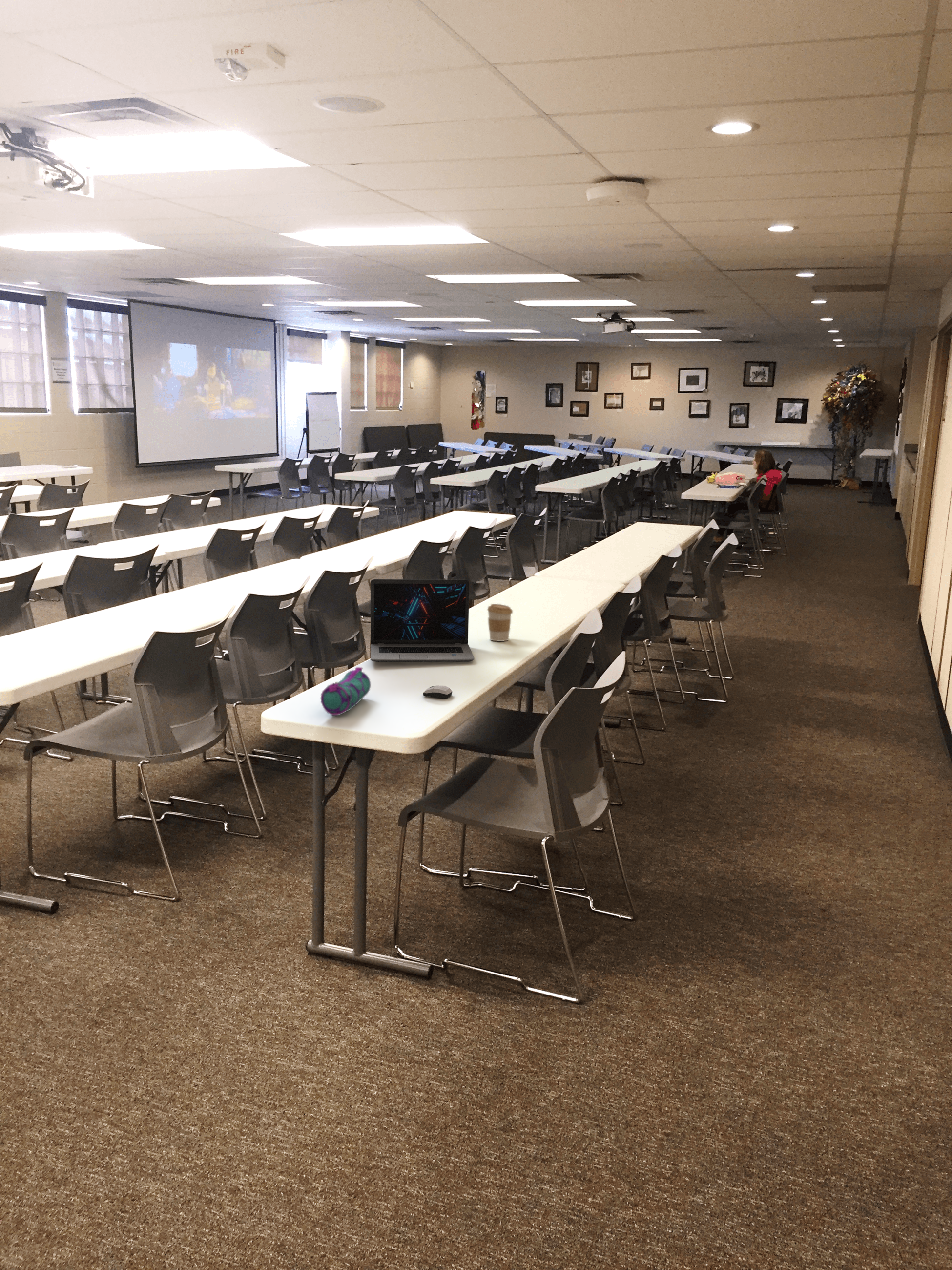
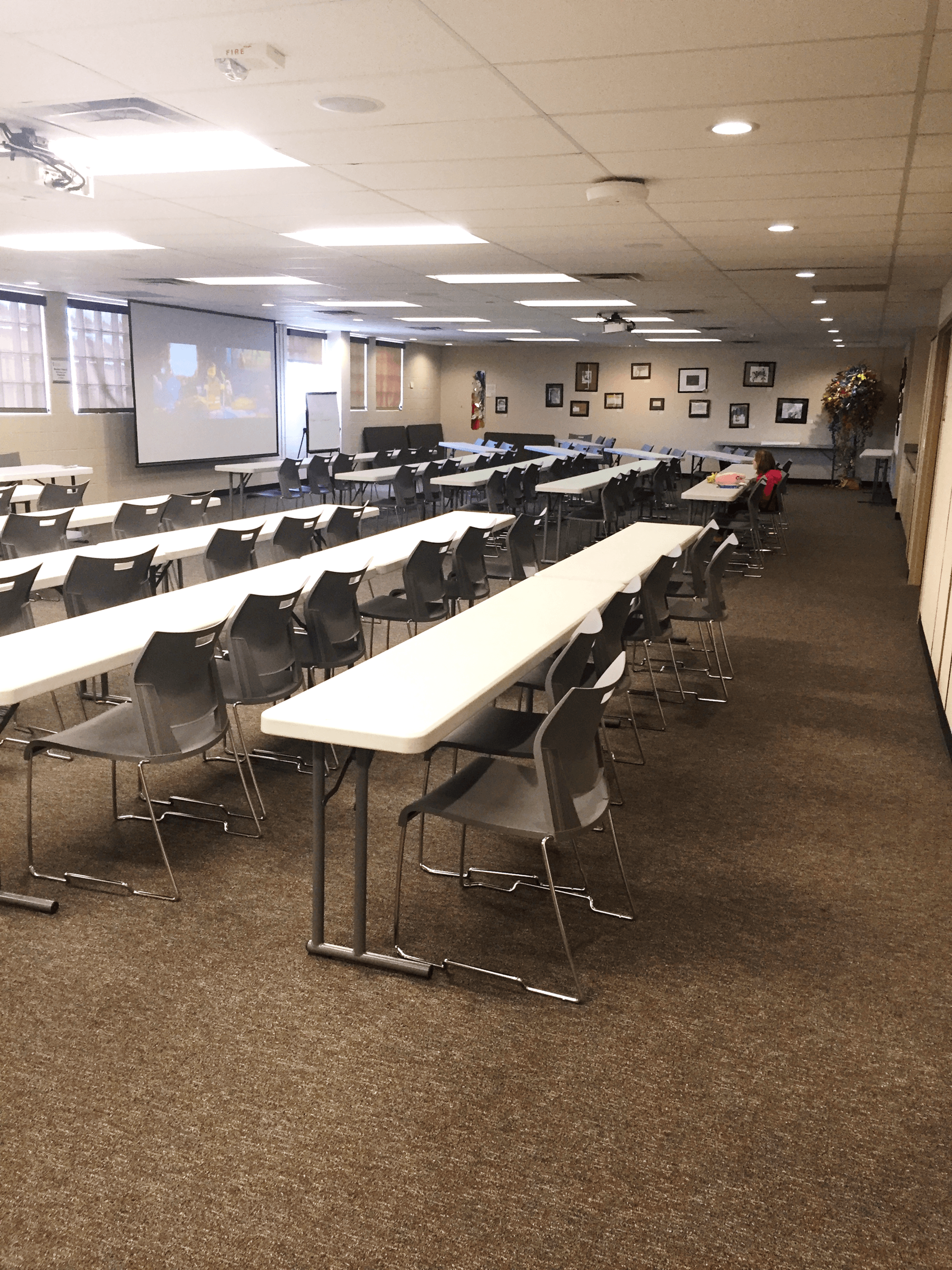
- coffee cup (499, 622)
- pencil case (347, 691)
- computer mouse (437, 691)
- laptop (421, 621)
